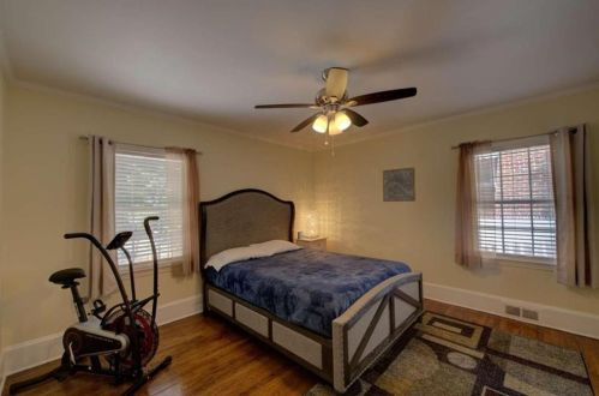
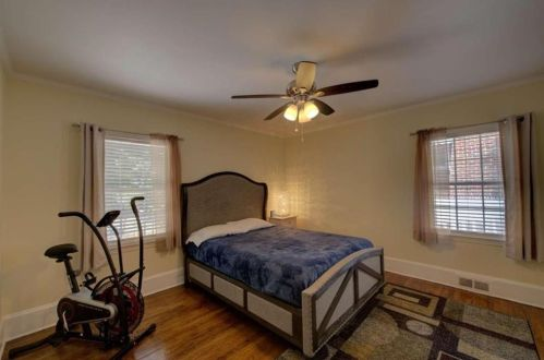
- wall art (399, 185)
